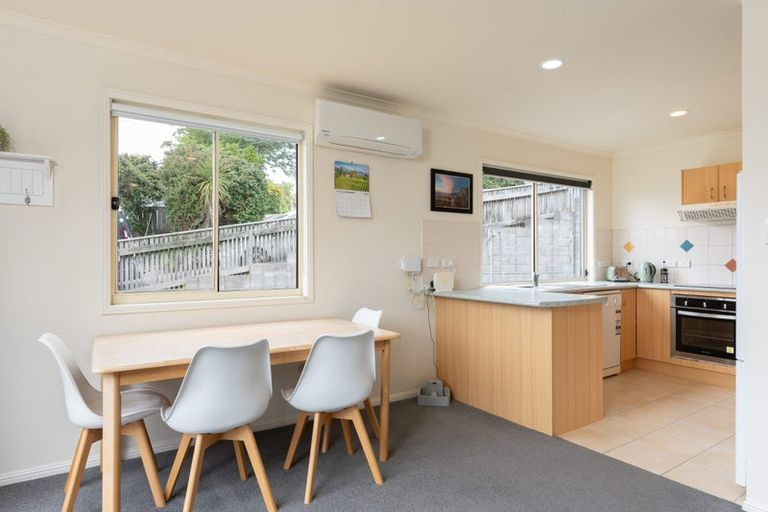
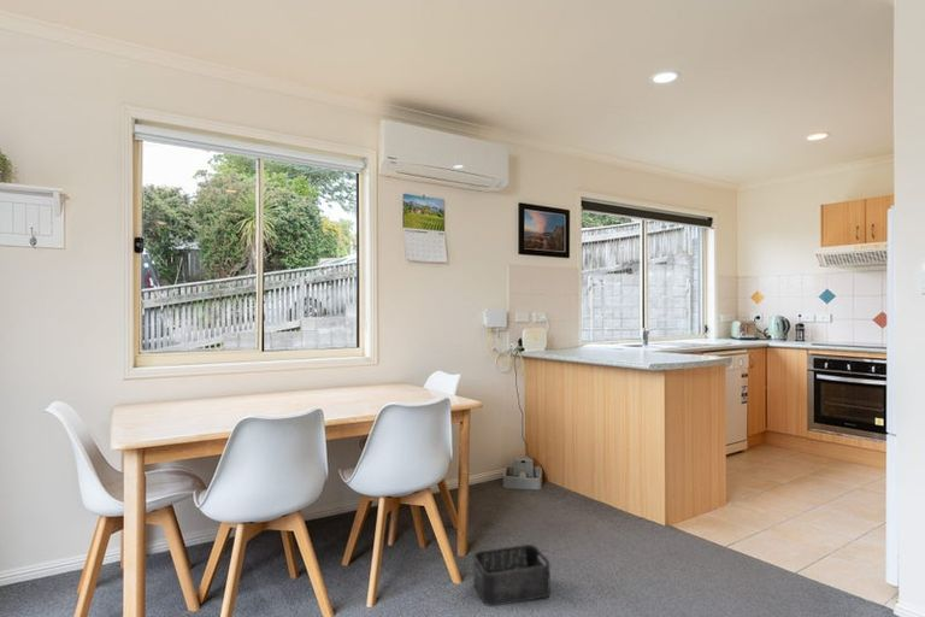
+ storage bin (511, 574)
